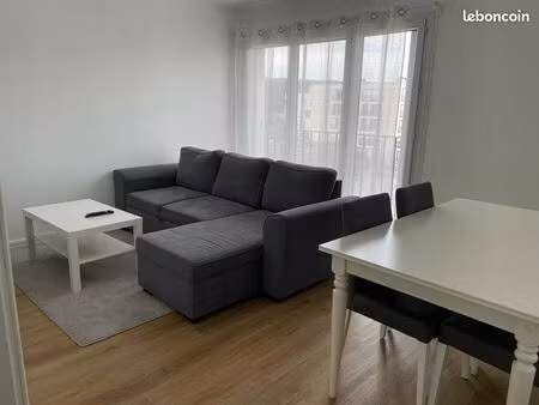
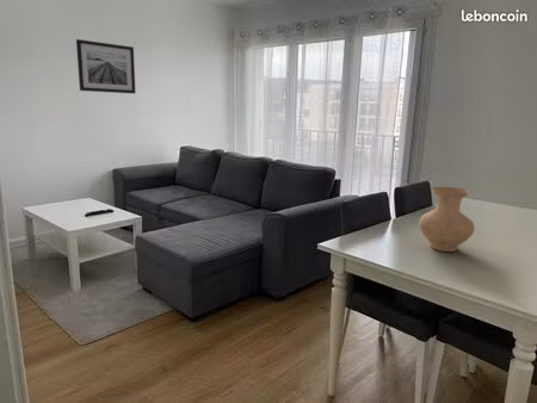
+ vase (446, 218)
+ wall art (107, 68)
